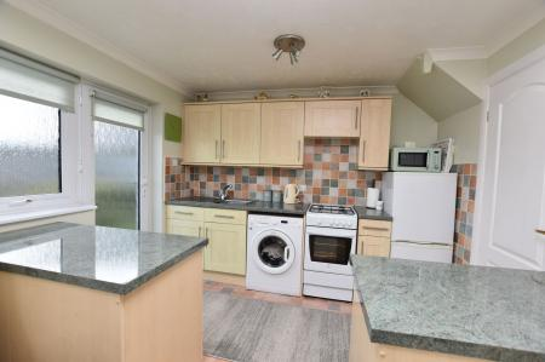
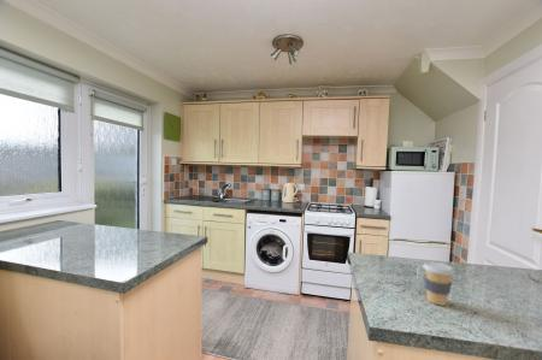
+ coffee cup (437, 283)
